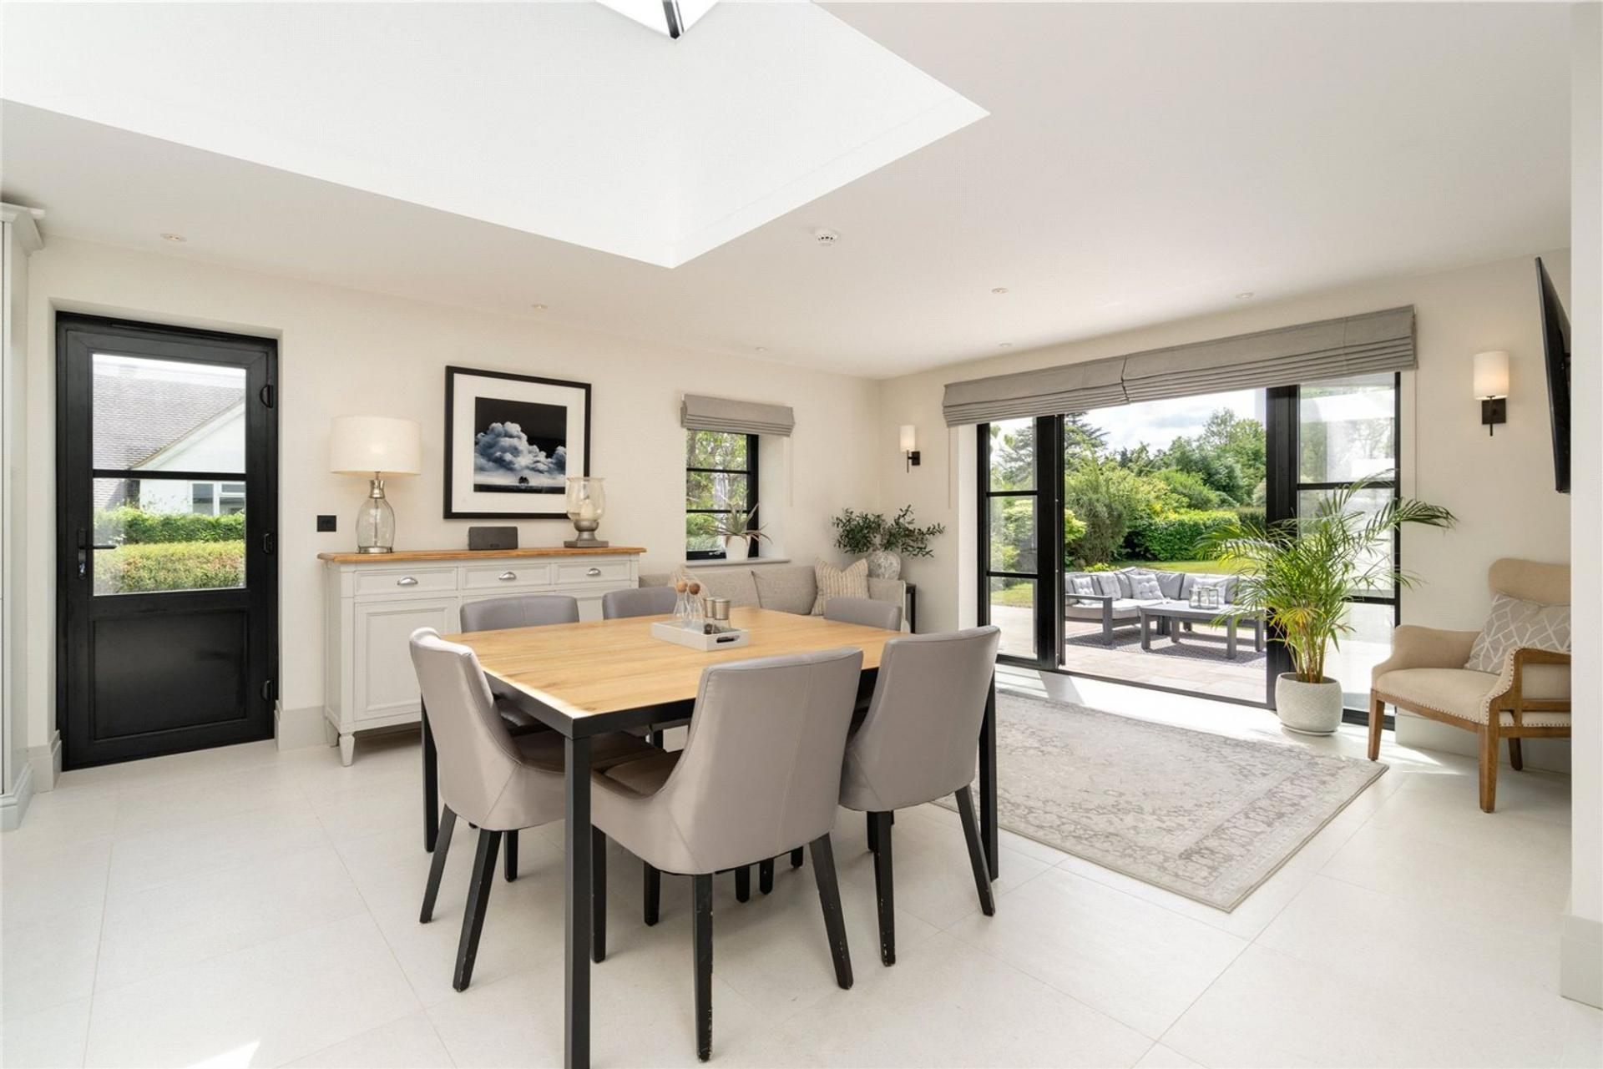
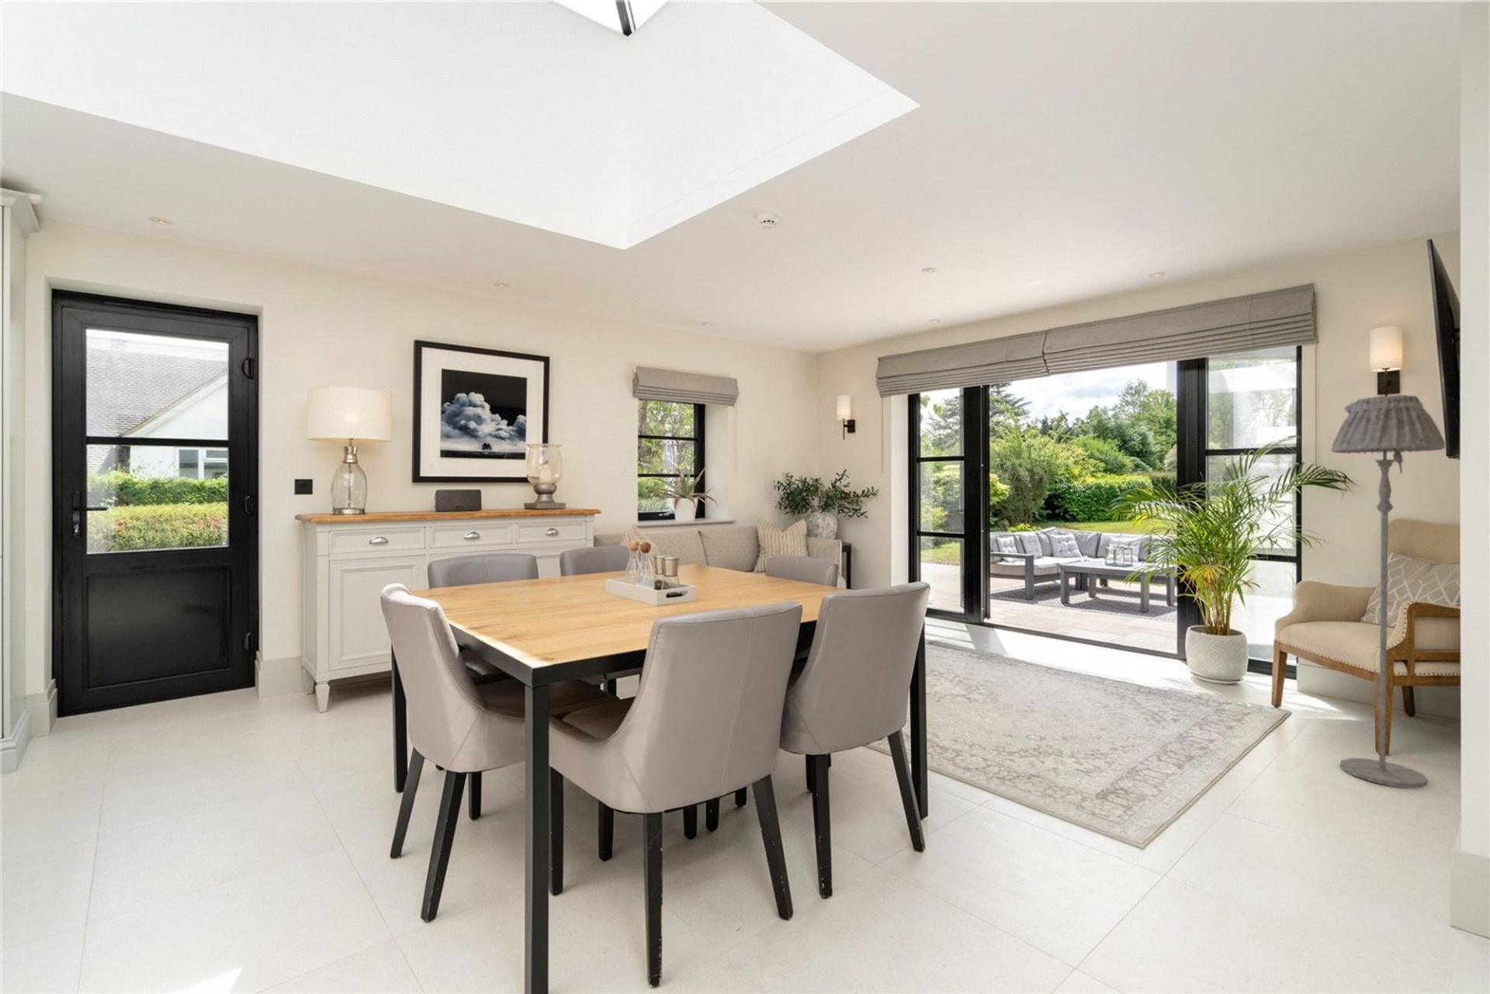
+ floor lamp (1385, 586)
